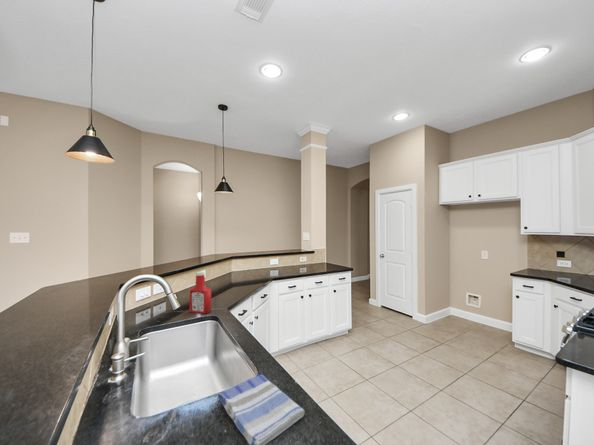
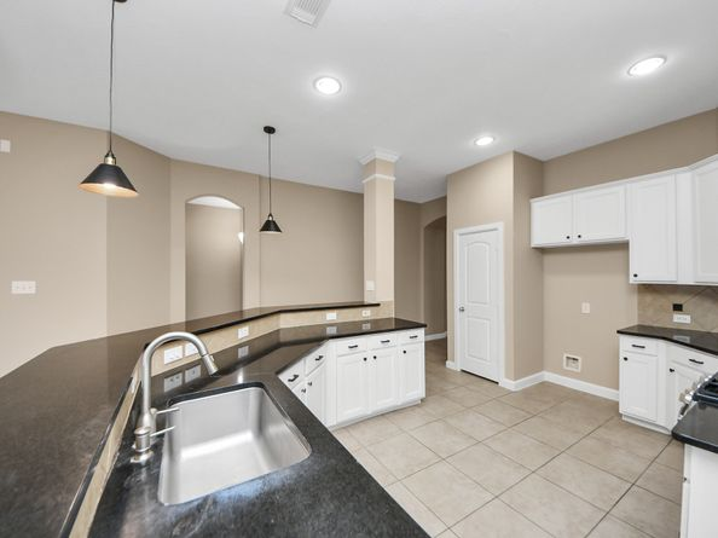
- soap bottle (200, 291)
- dish towel (259, 403)
